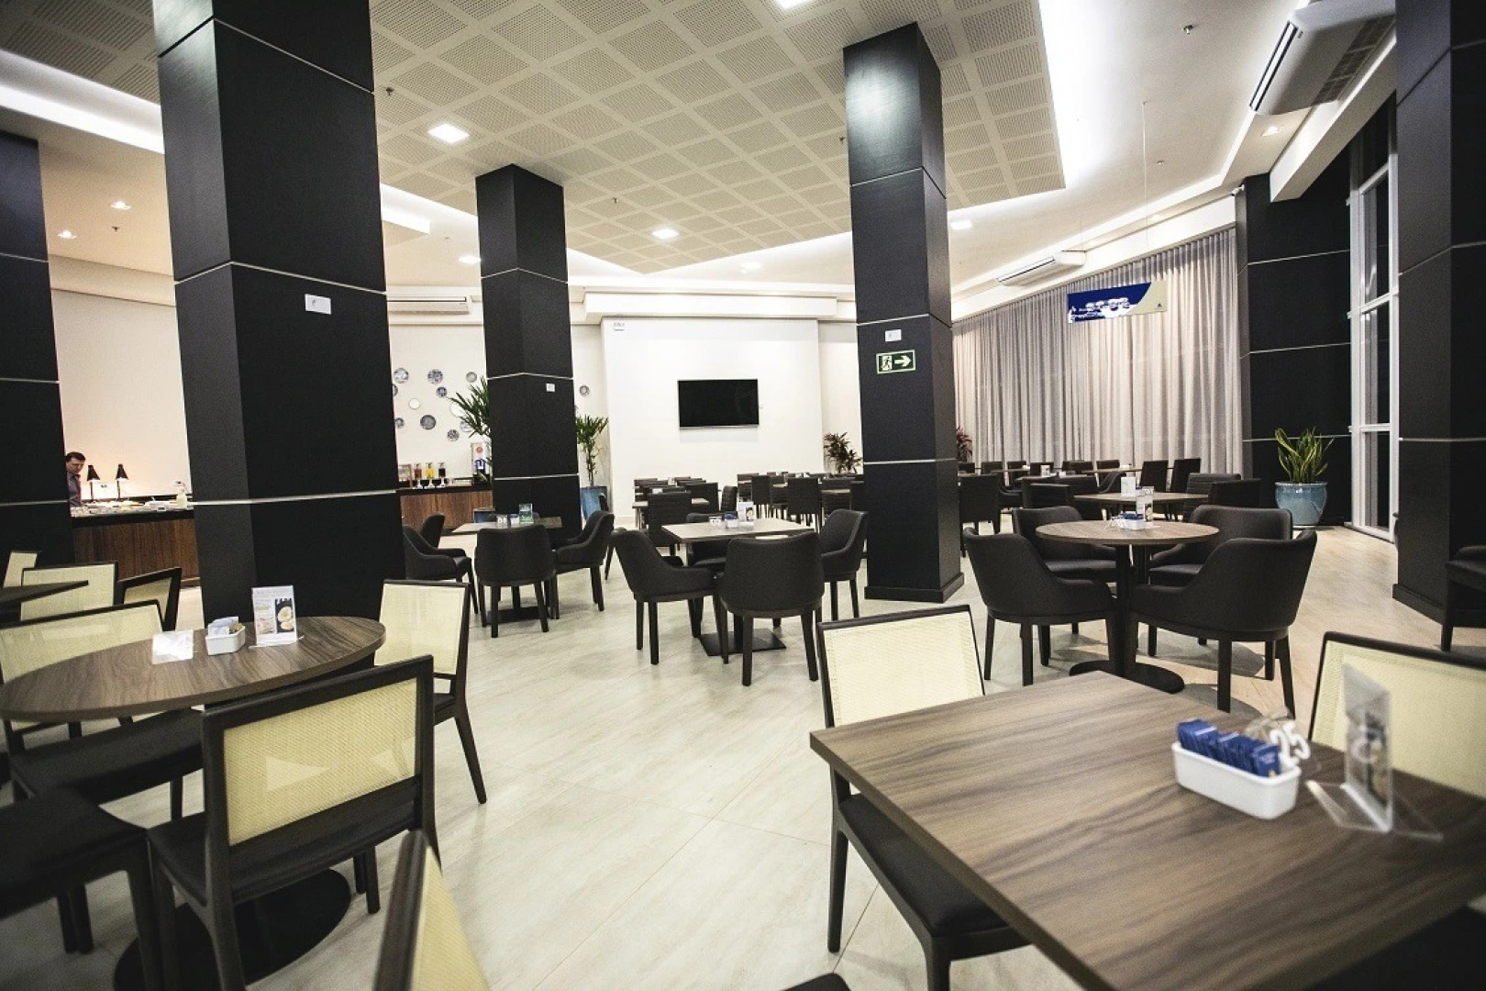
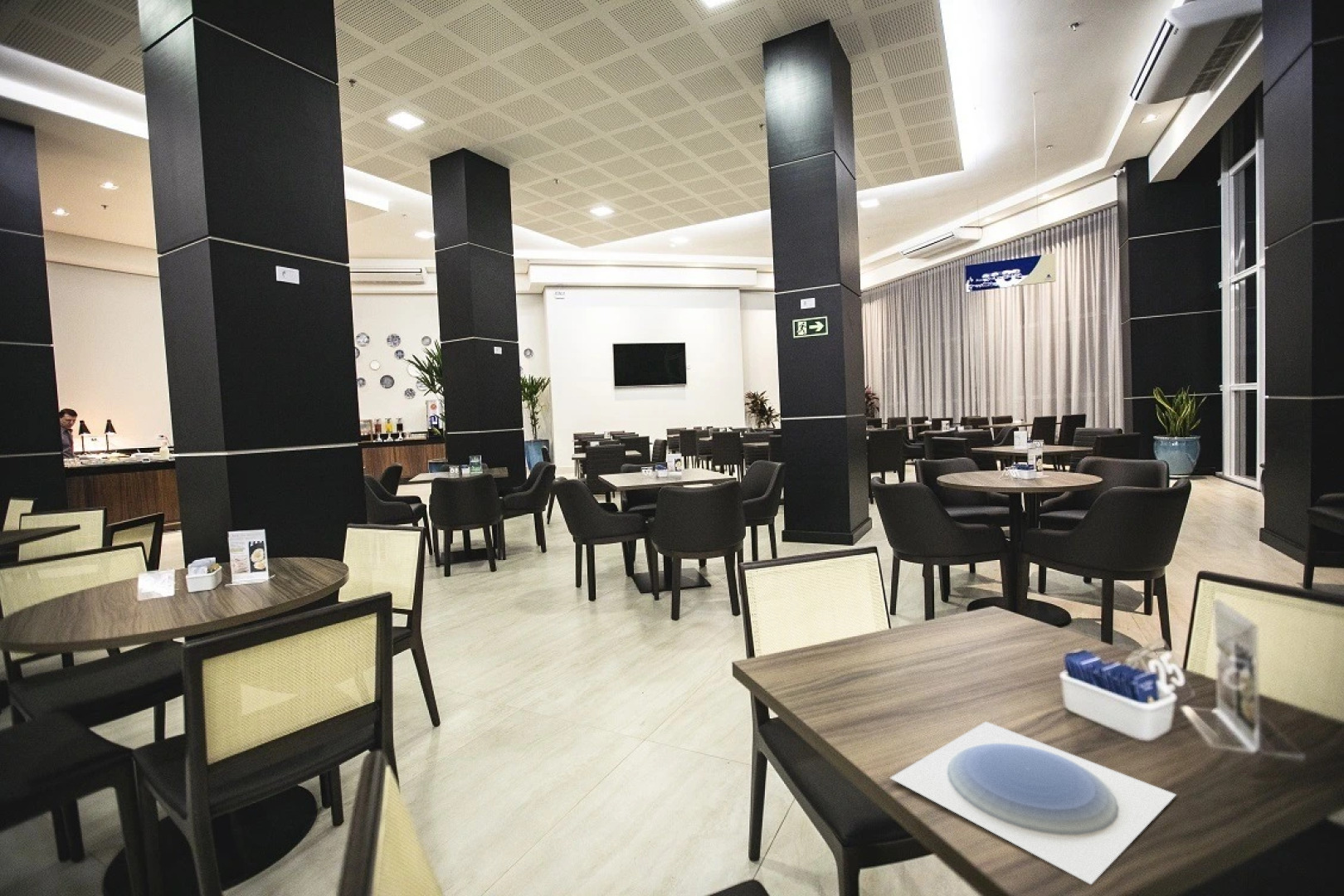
+ plate (1027, 777)
